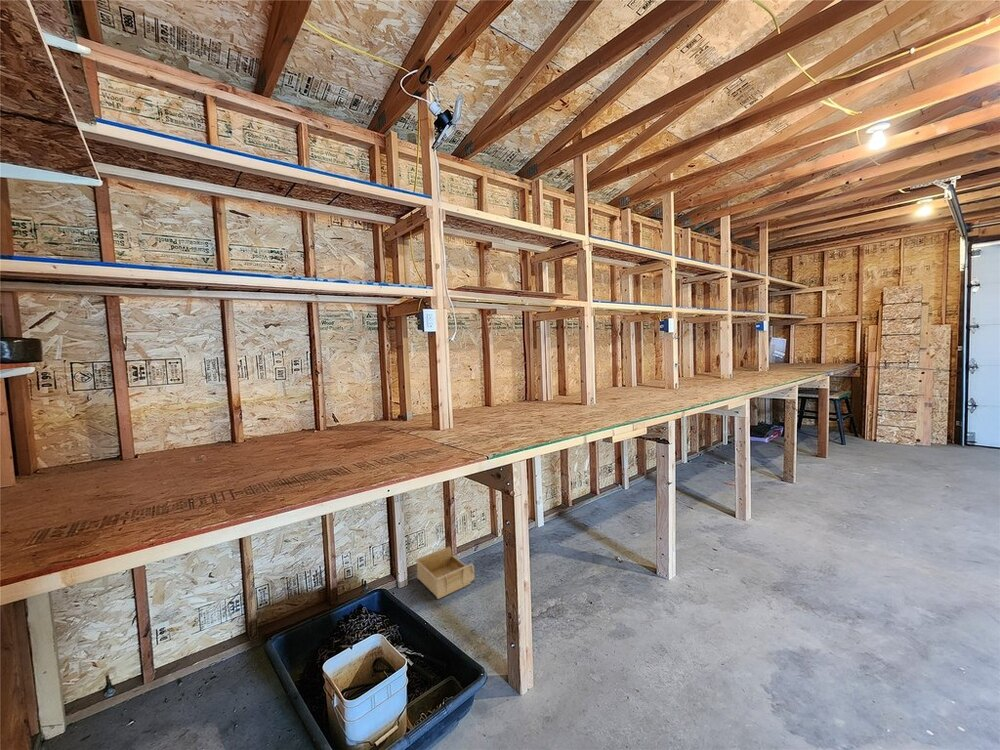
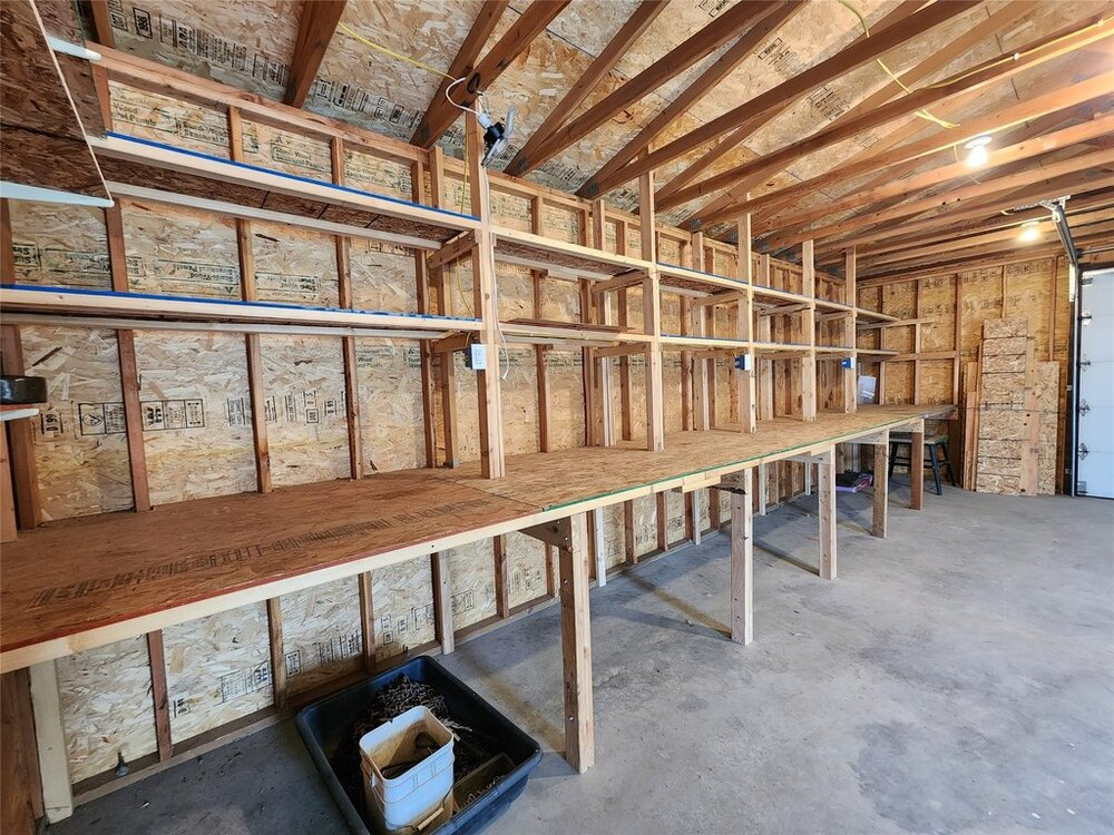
- storage bin (445, 570)
